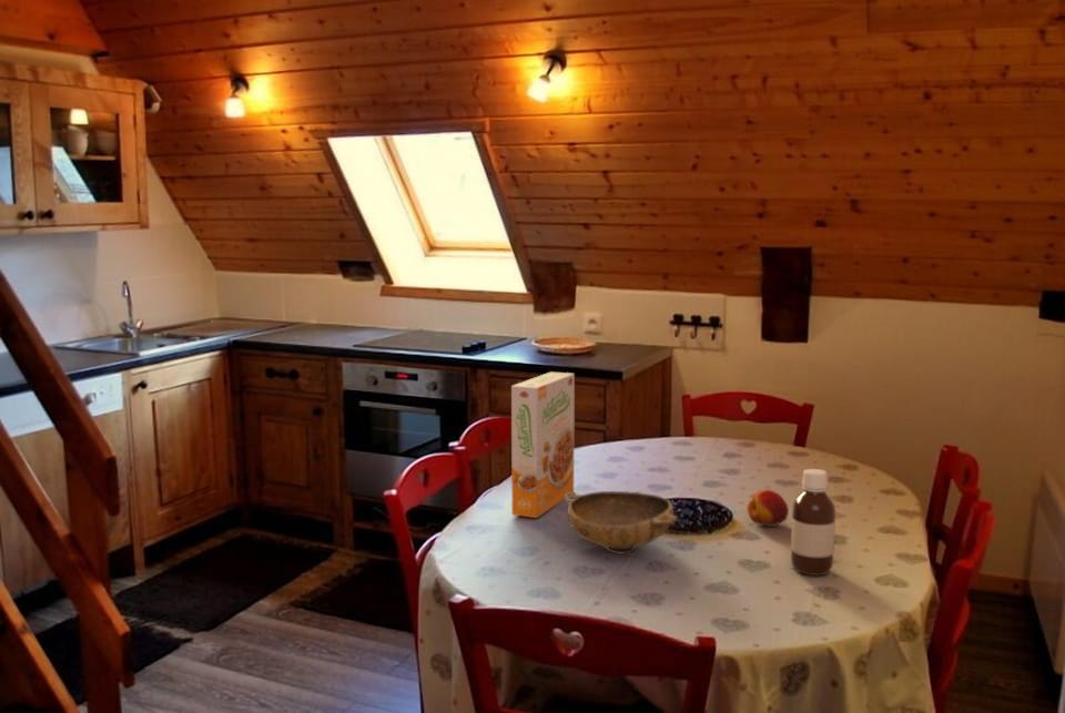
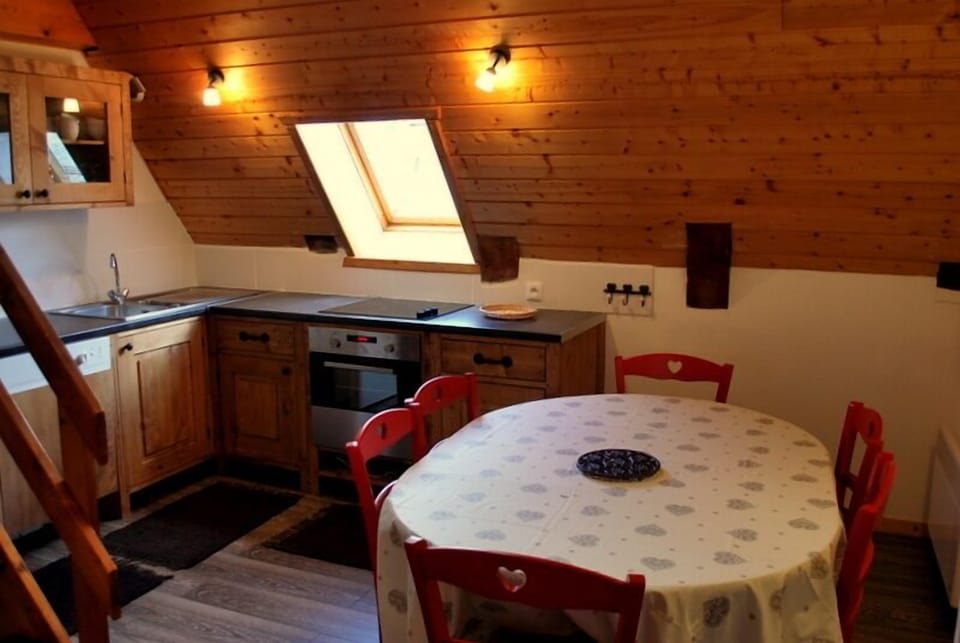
- bowl (619, 526)
- bottle (813, 521)
- cereal box (544, 441)
- fruit (768, 507)
